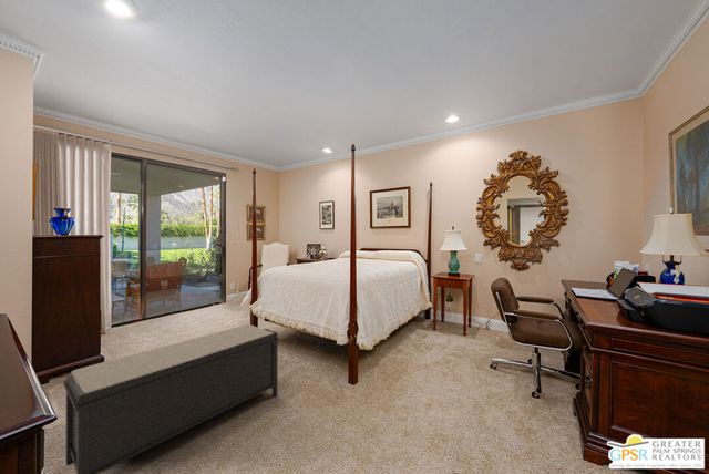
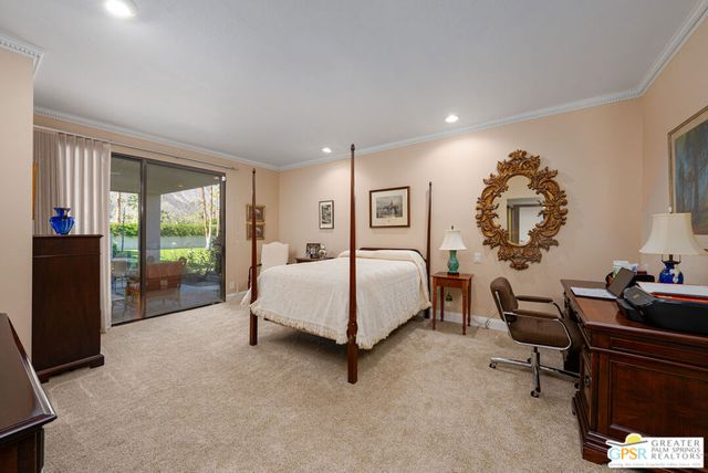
- bench (189, 385)
